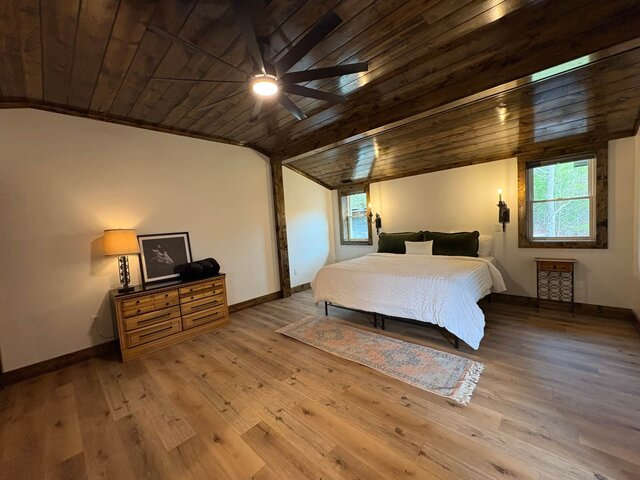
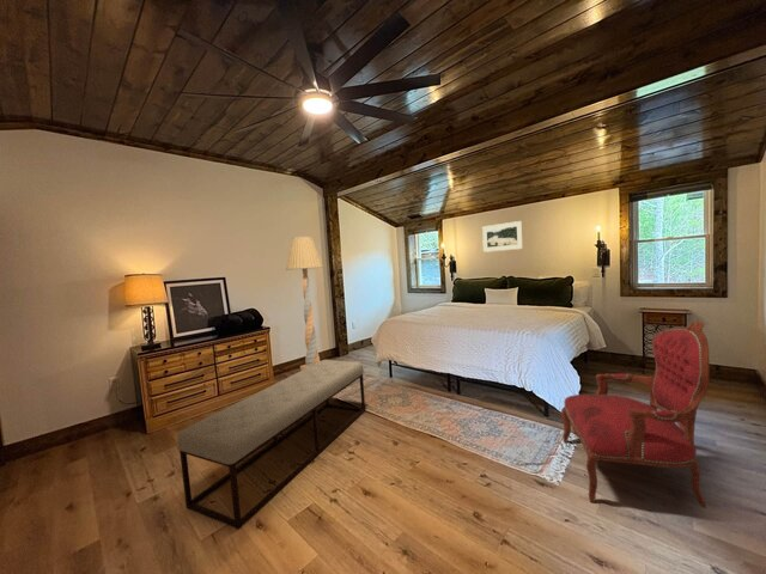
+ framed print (501, 237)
+ armchair (632, 399)
+ bench (293, 417)
+ floor lamp (308, 303)
